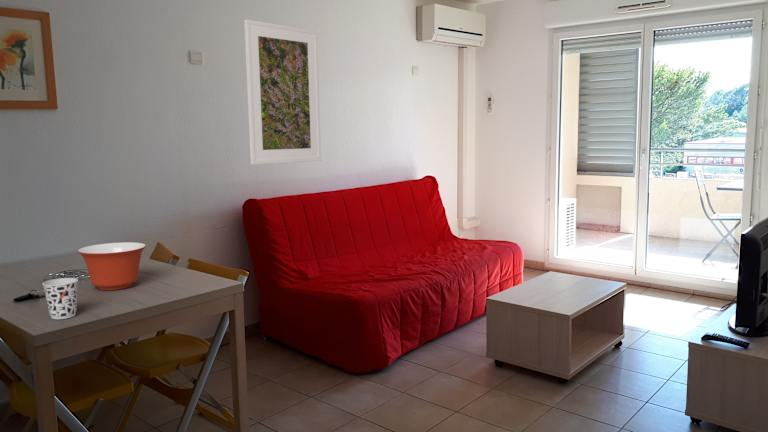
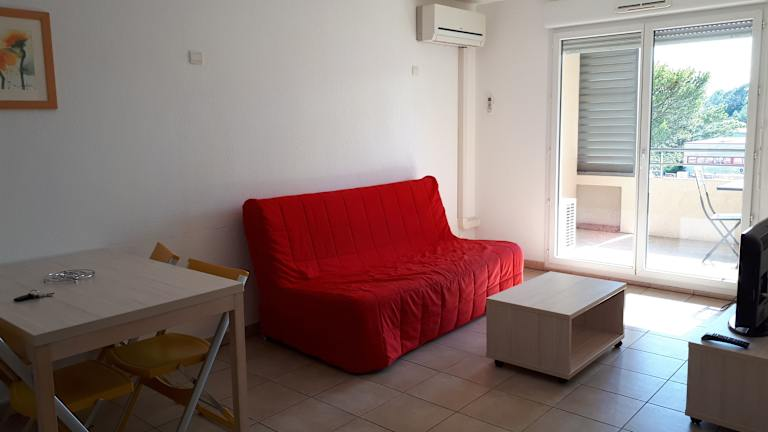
- cup (61, 298)
- mixing bowl (113, 267)
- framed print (285, 94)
